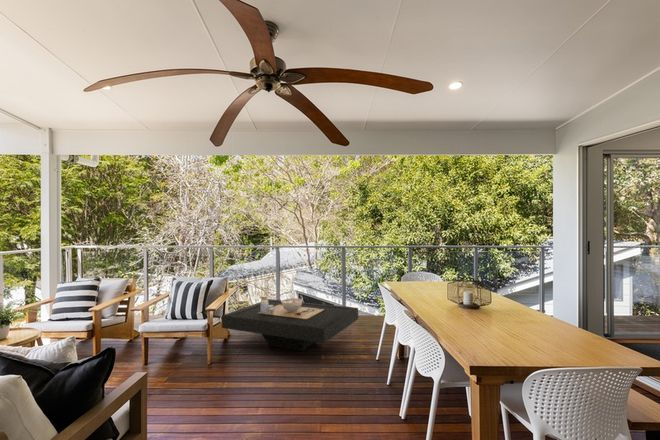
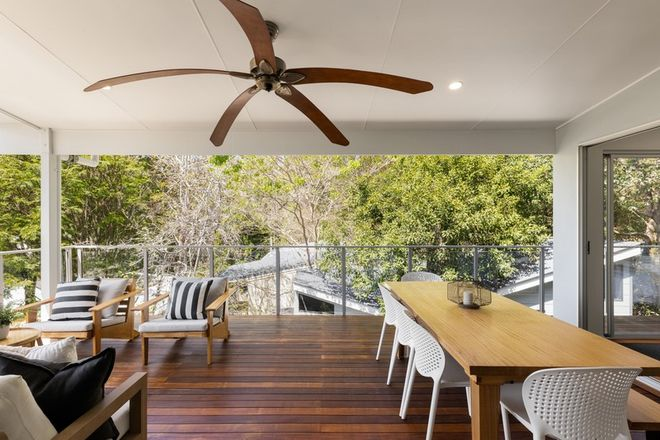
- coffee table (292, 319)
